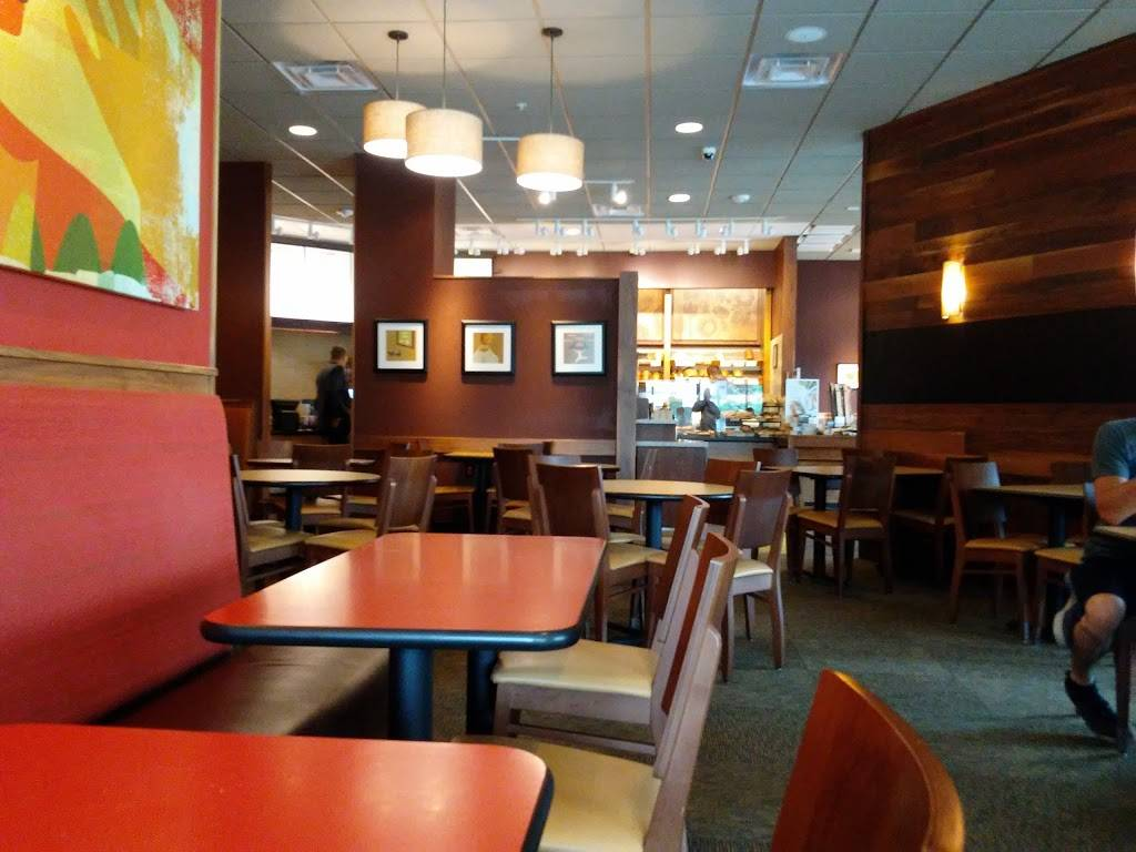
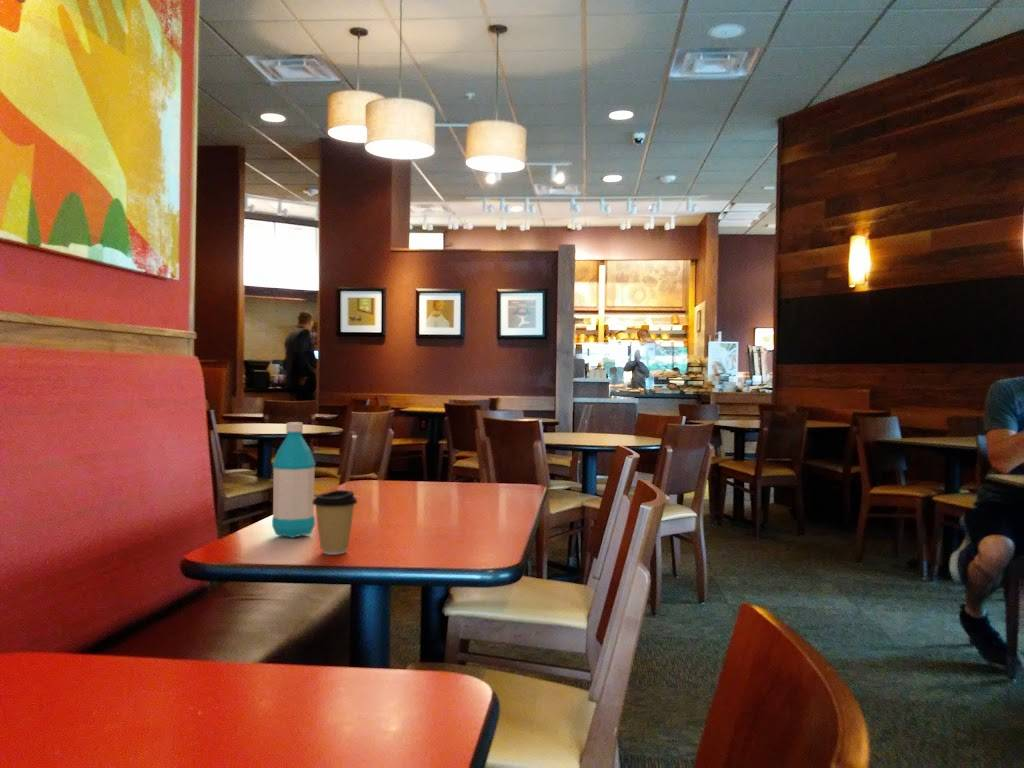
+ water bottle (294, 479)
+ coffee cup (334, 522)
